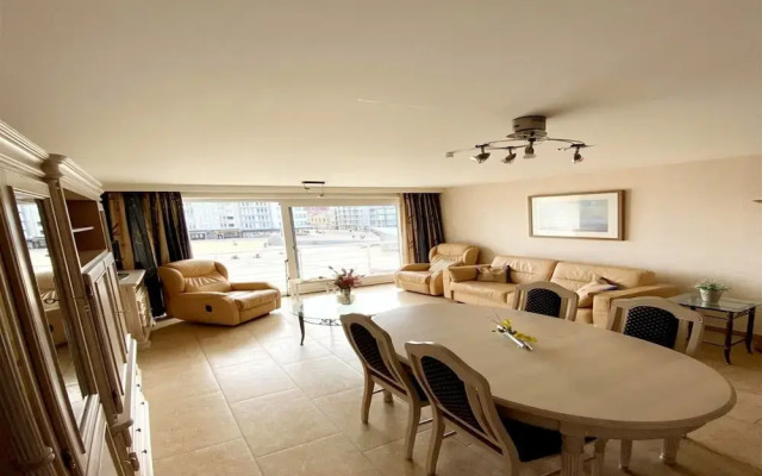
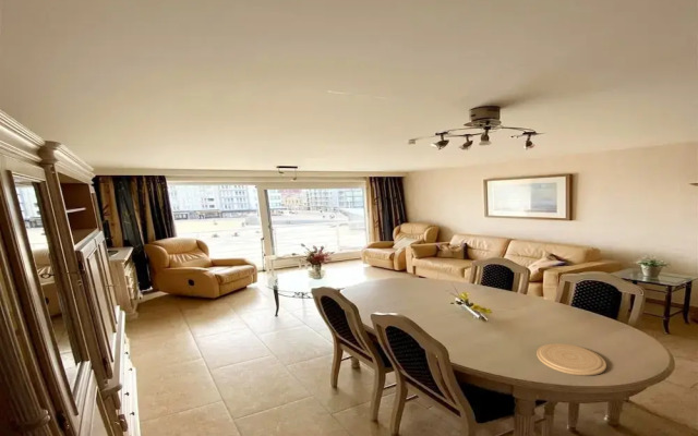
+ plate (569, 358)
